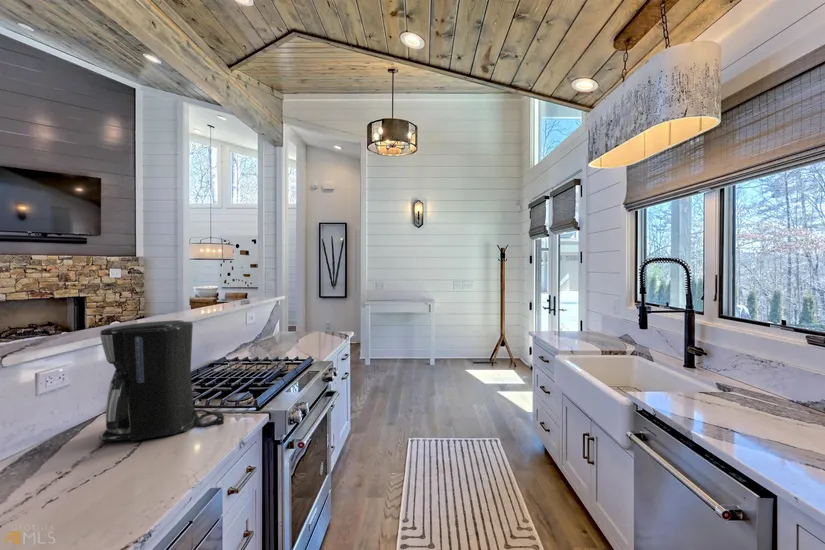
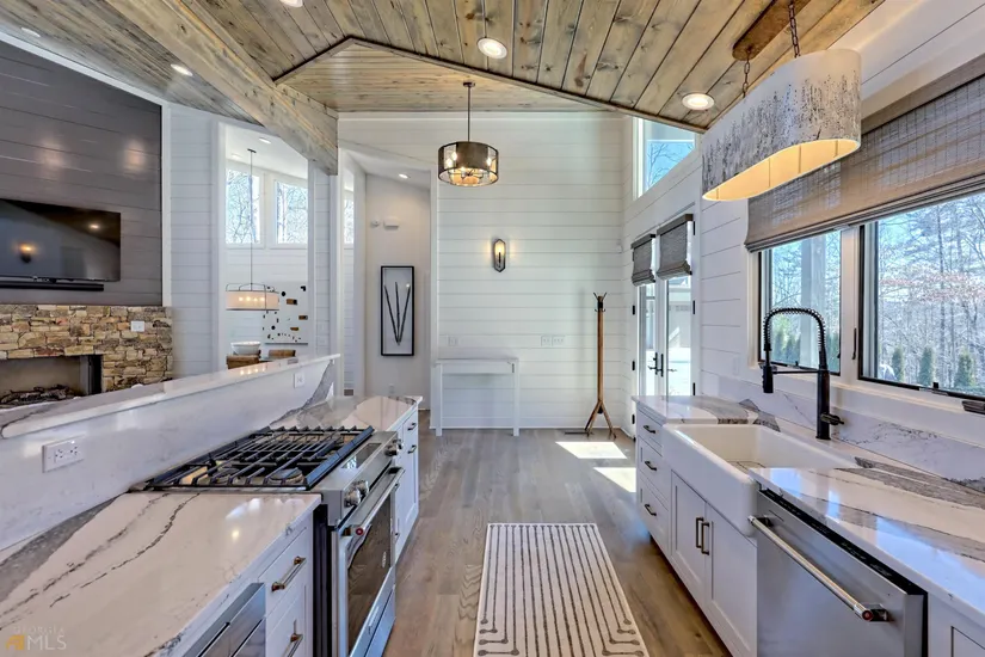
- coffee maker (158, 377)
